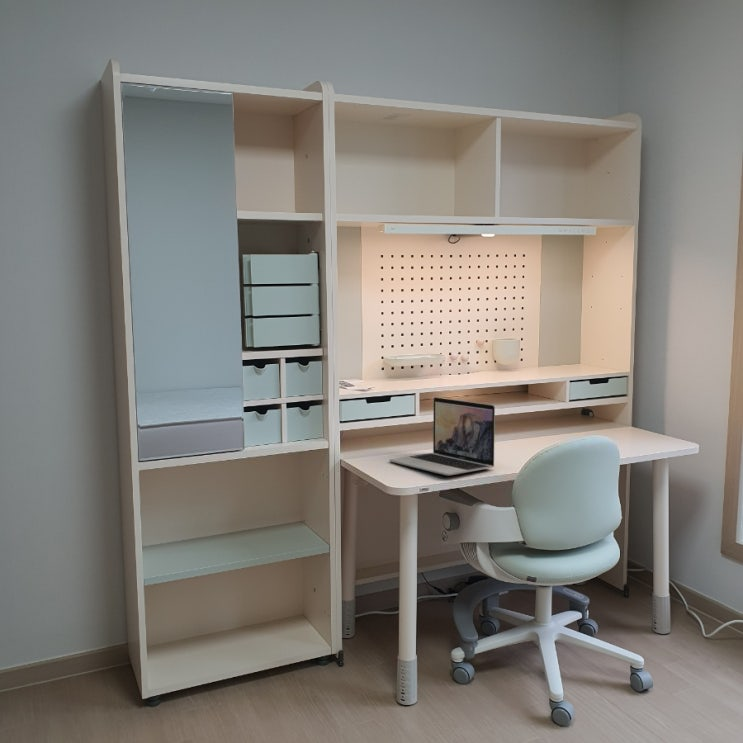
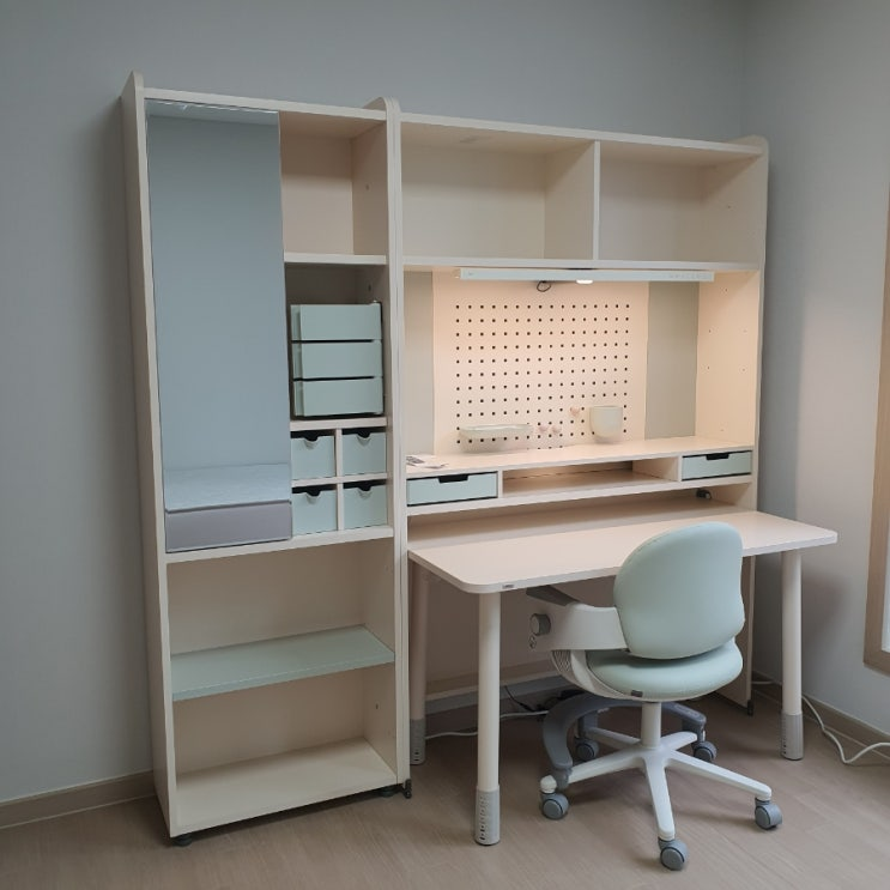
- laptop (440, 434)
